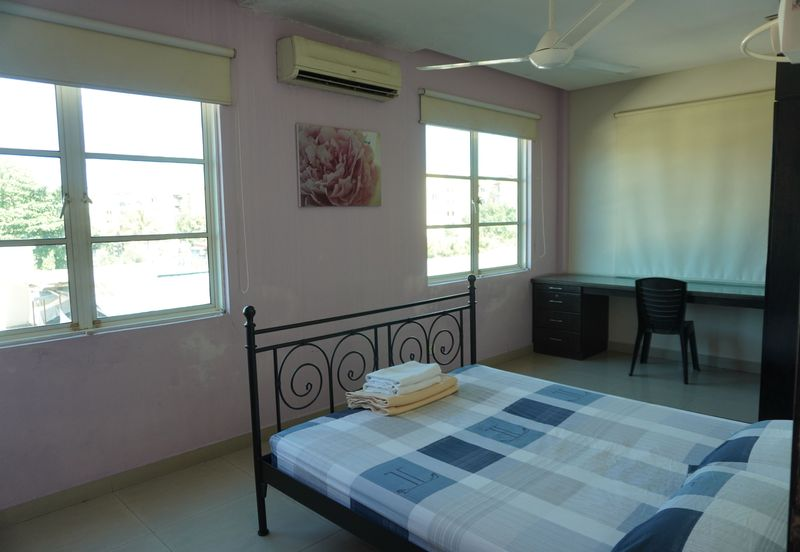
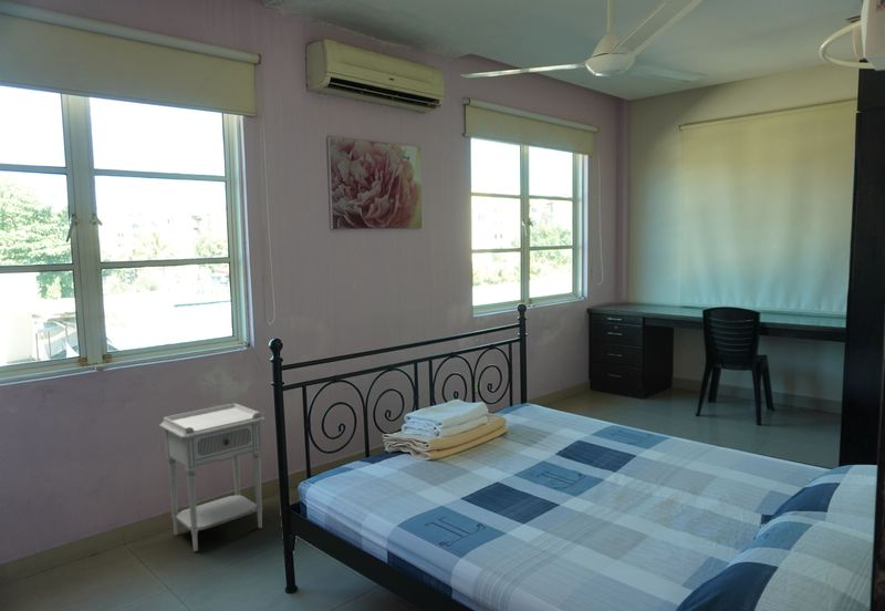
+ nightstand (212, 462)
